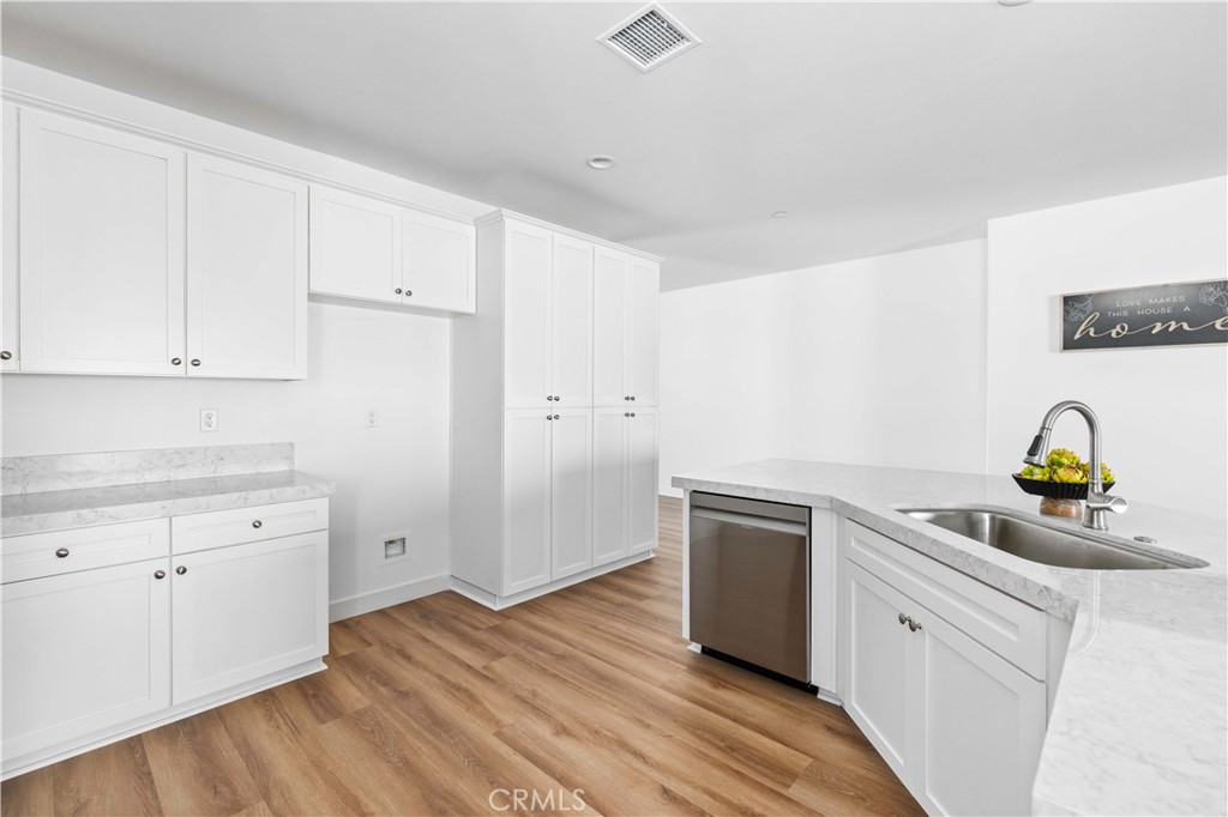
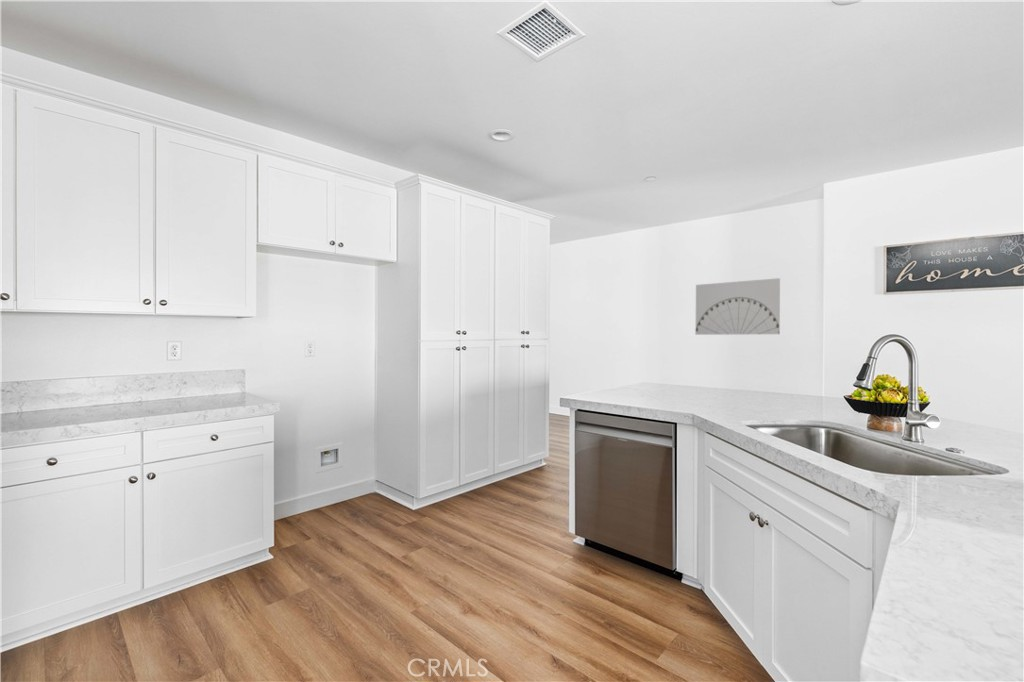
+ wall art (735, 308)
